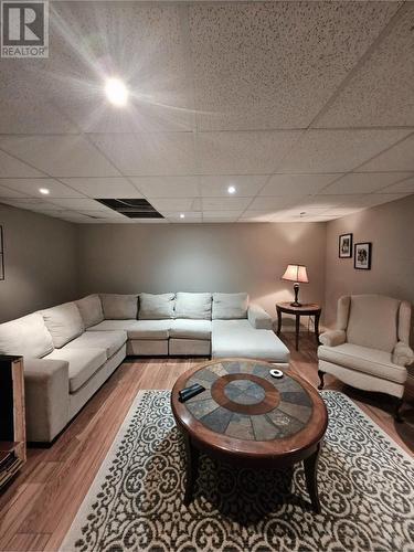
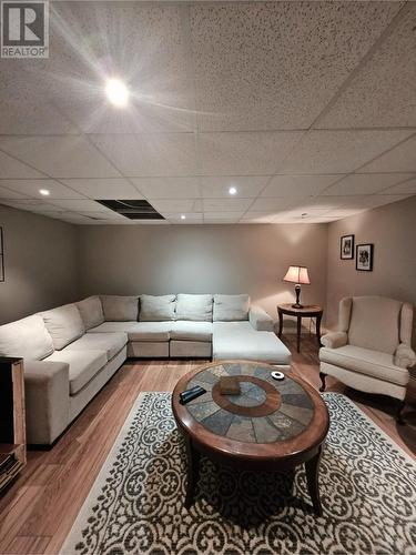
+ book (229, 383)
